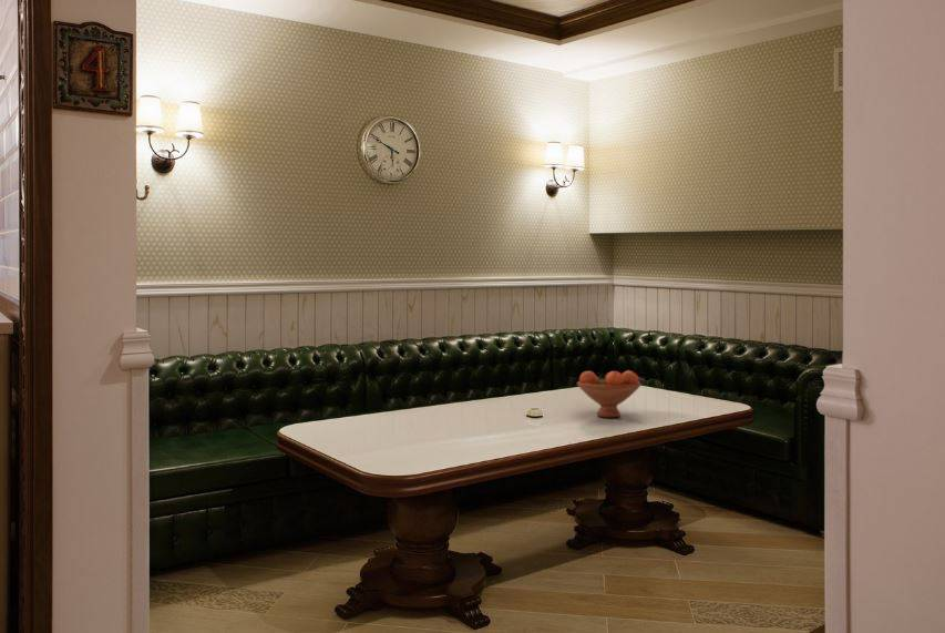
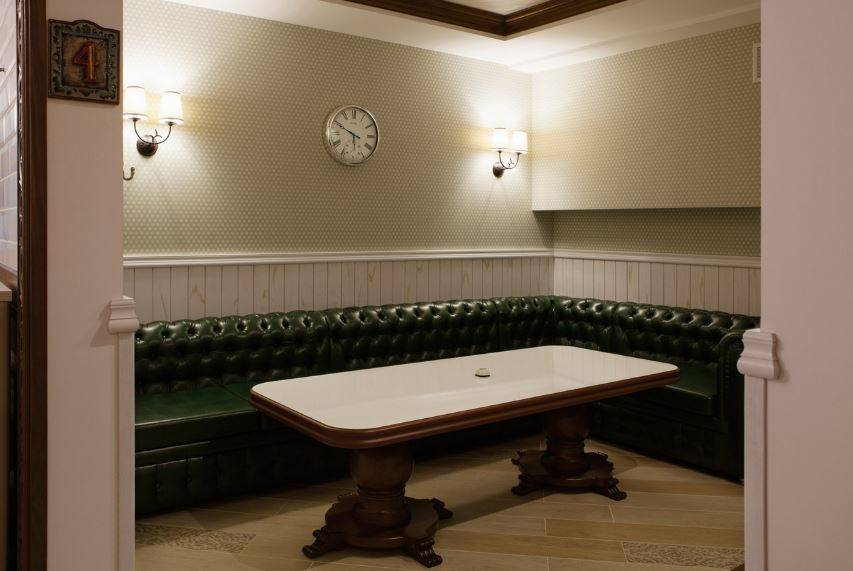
- fruit bowl (608, 392)
